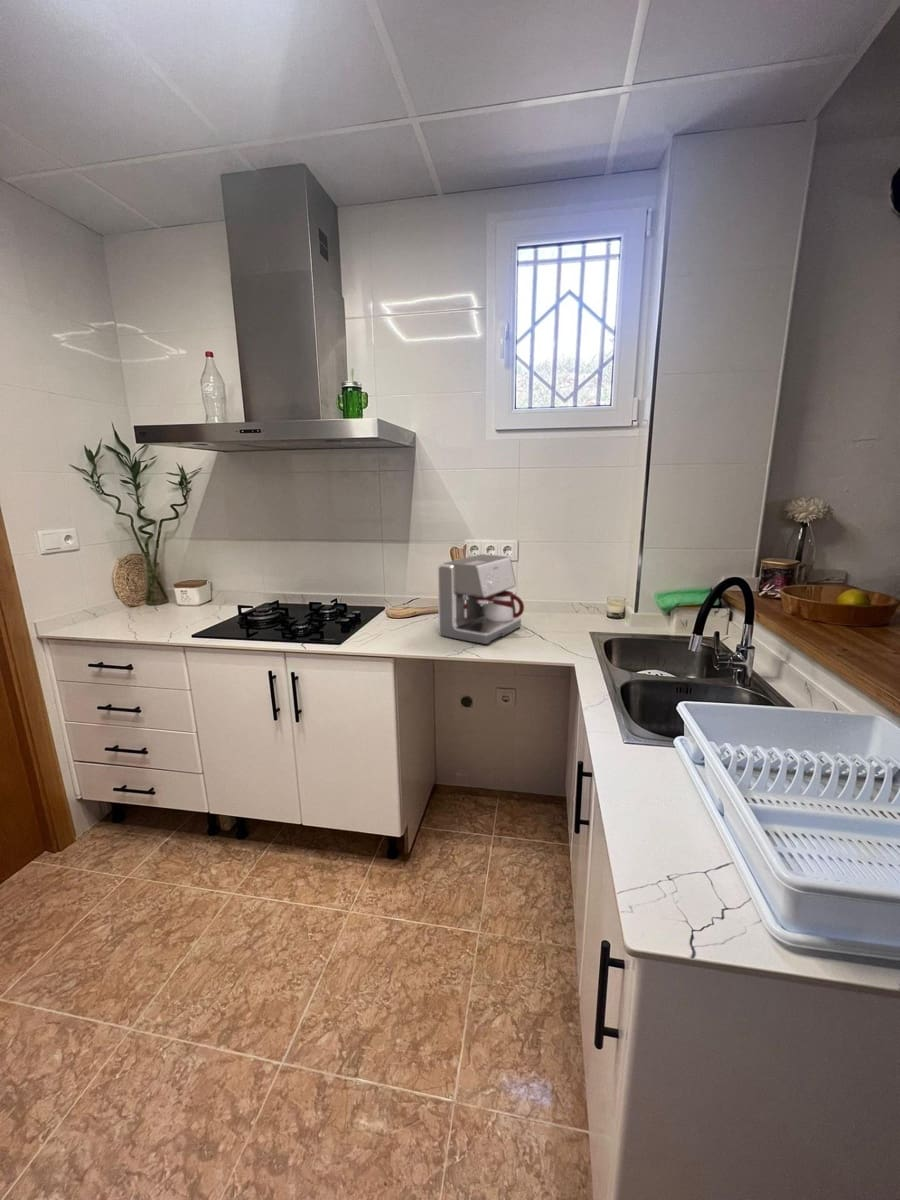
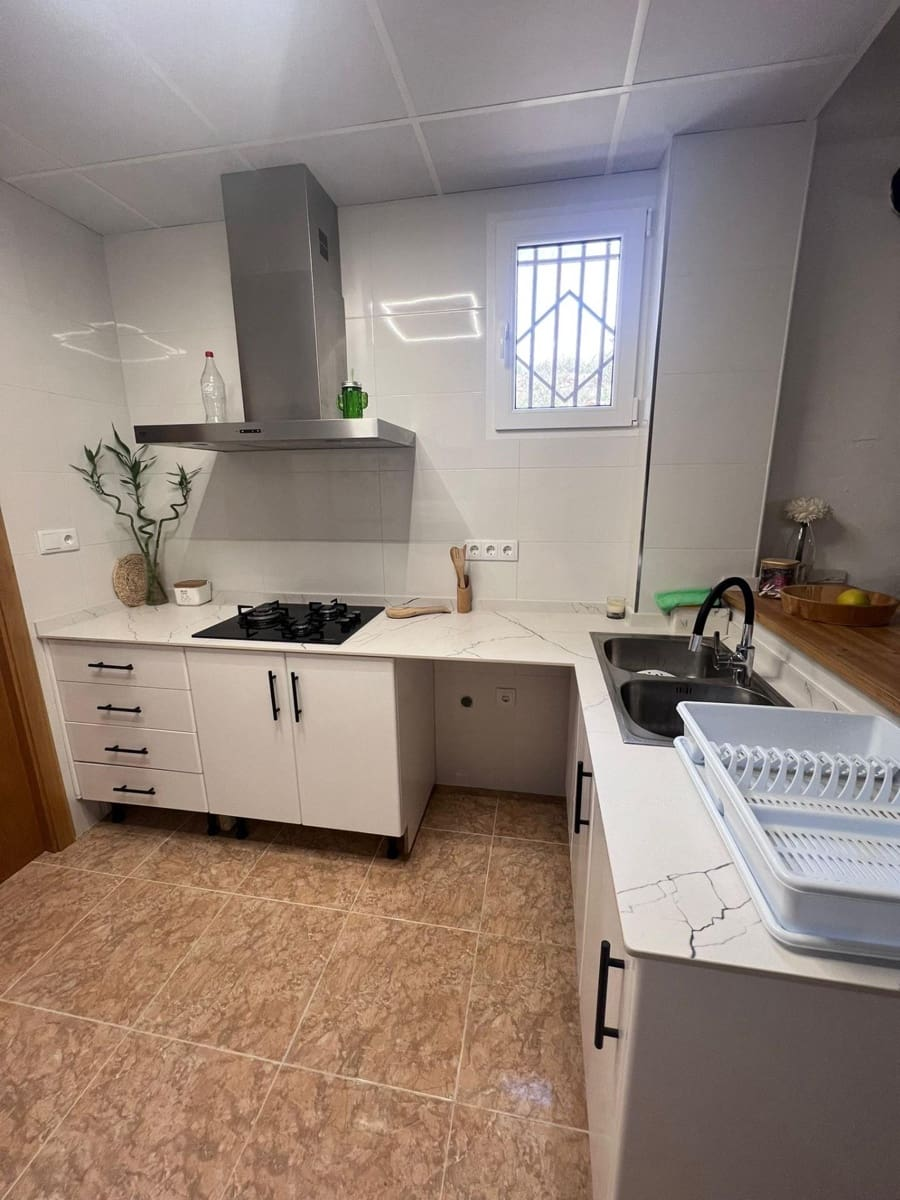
- coffee maker (480, 595)
